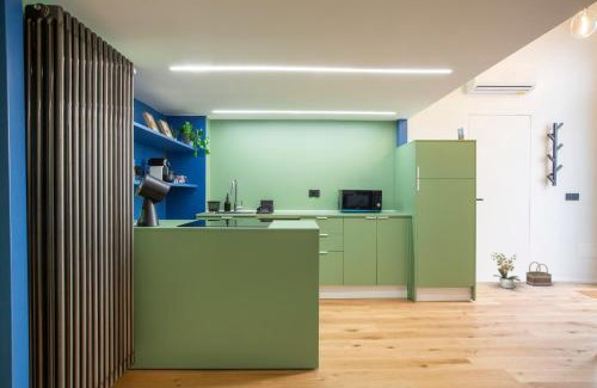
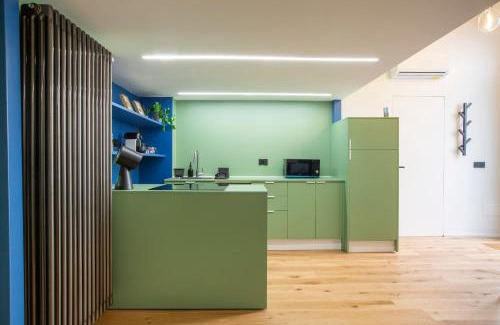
- basket (538, 273)
- potted plant (505, 270)
